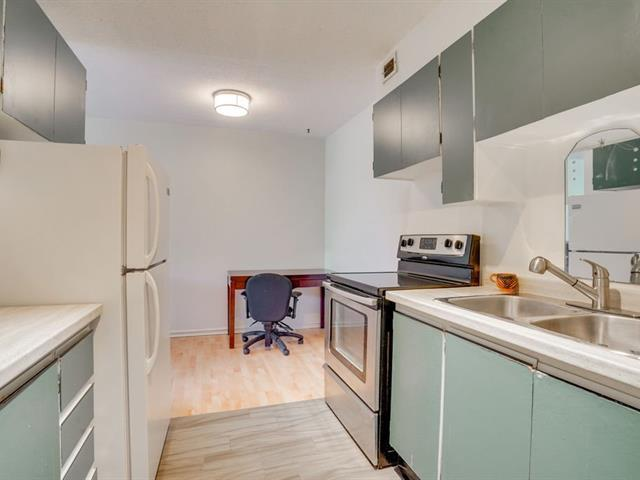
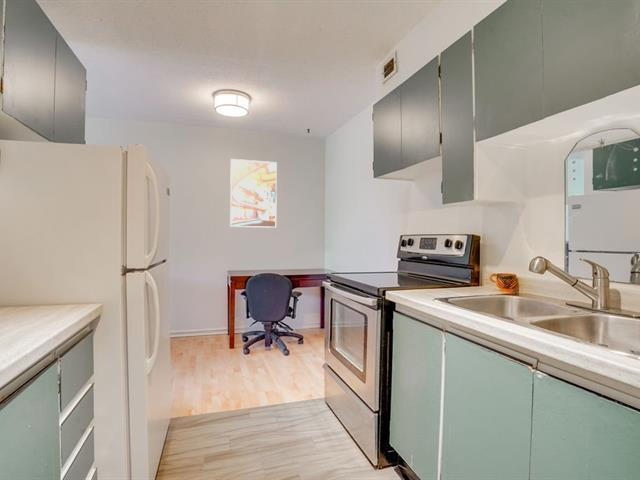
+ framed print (253, 193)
